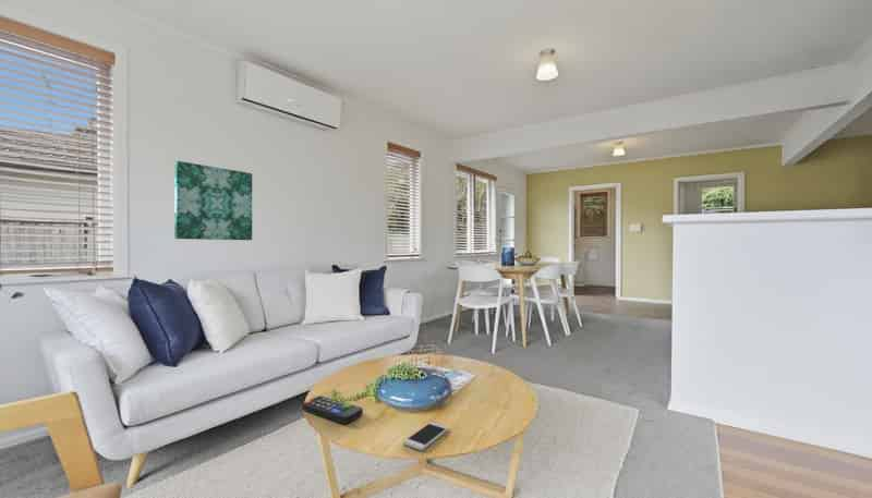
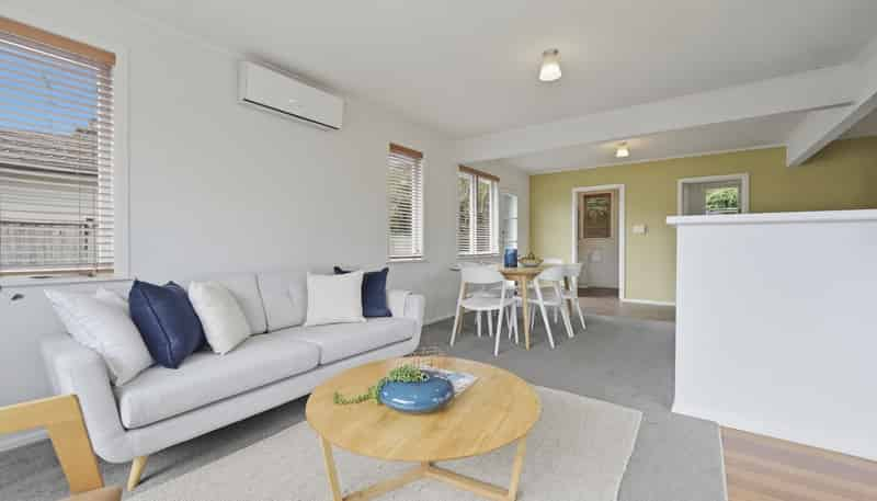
- wall art (216, 204)
- remote control (331, 408)
- smartphone (426, 435)
